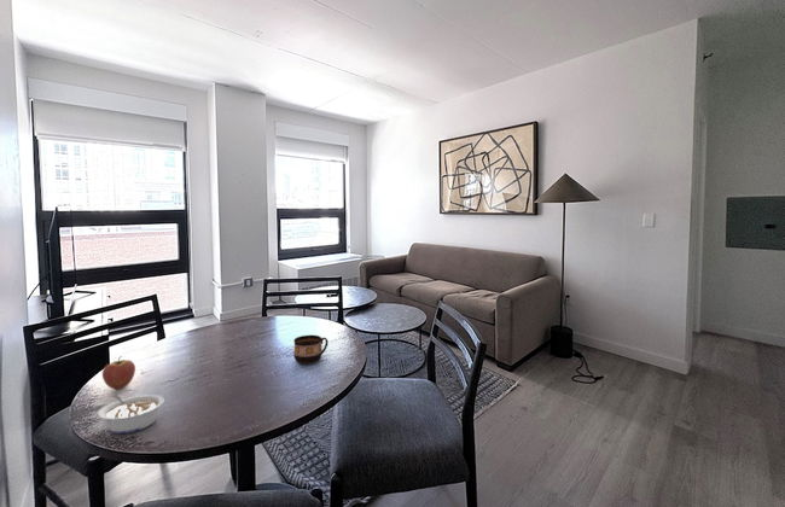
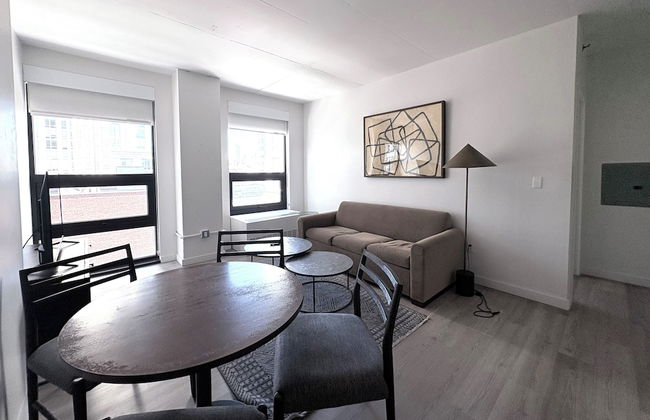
- fruit (118, 371)
- cup (309, 349)
- legume (130, 413)
